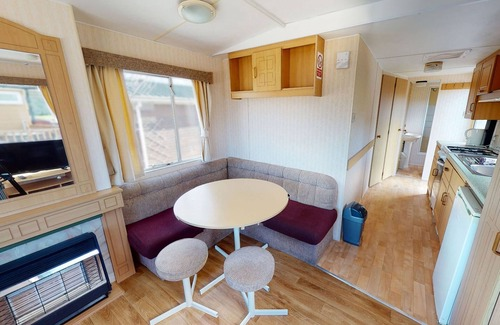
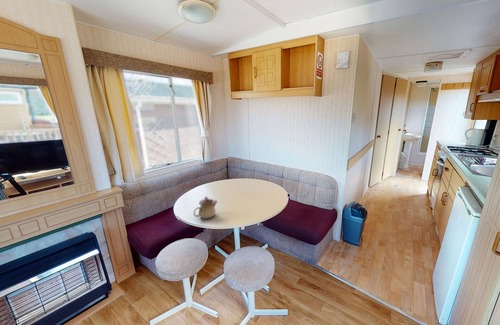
+ teapot (205, 206)
